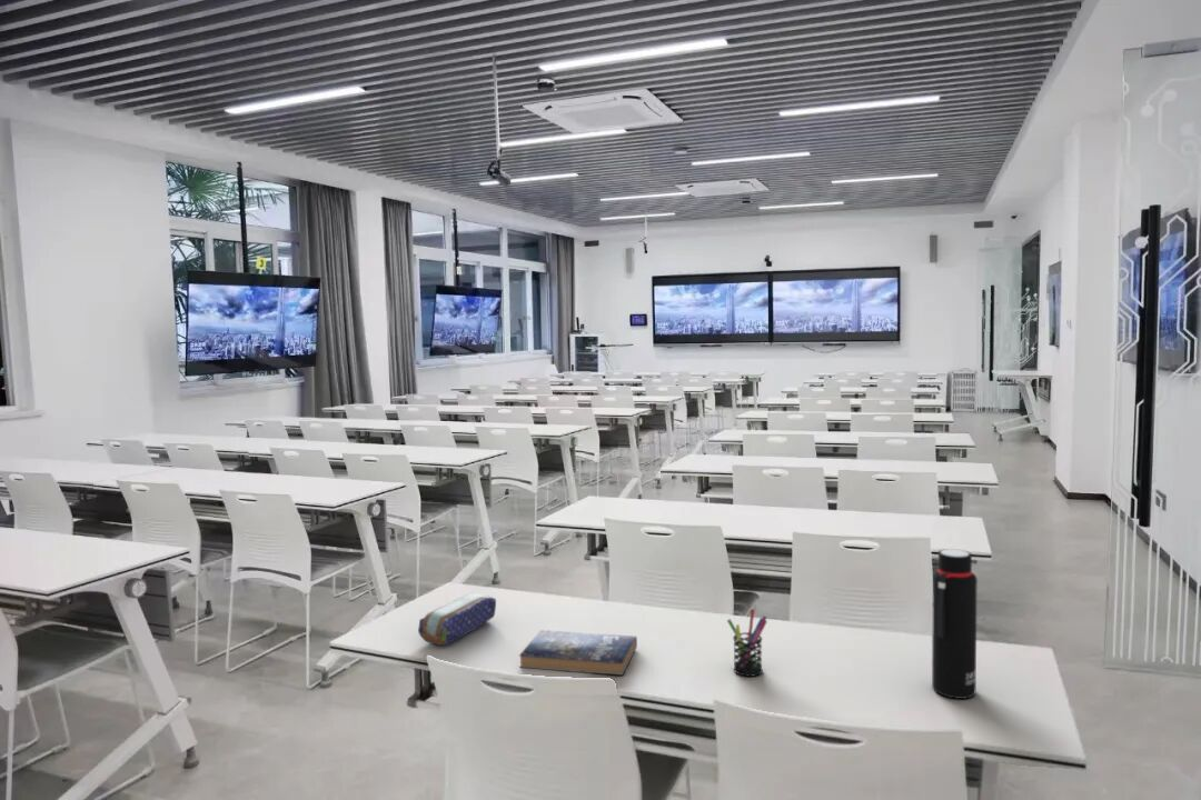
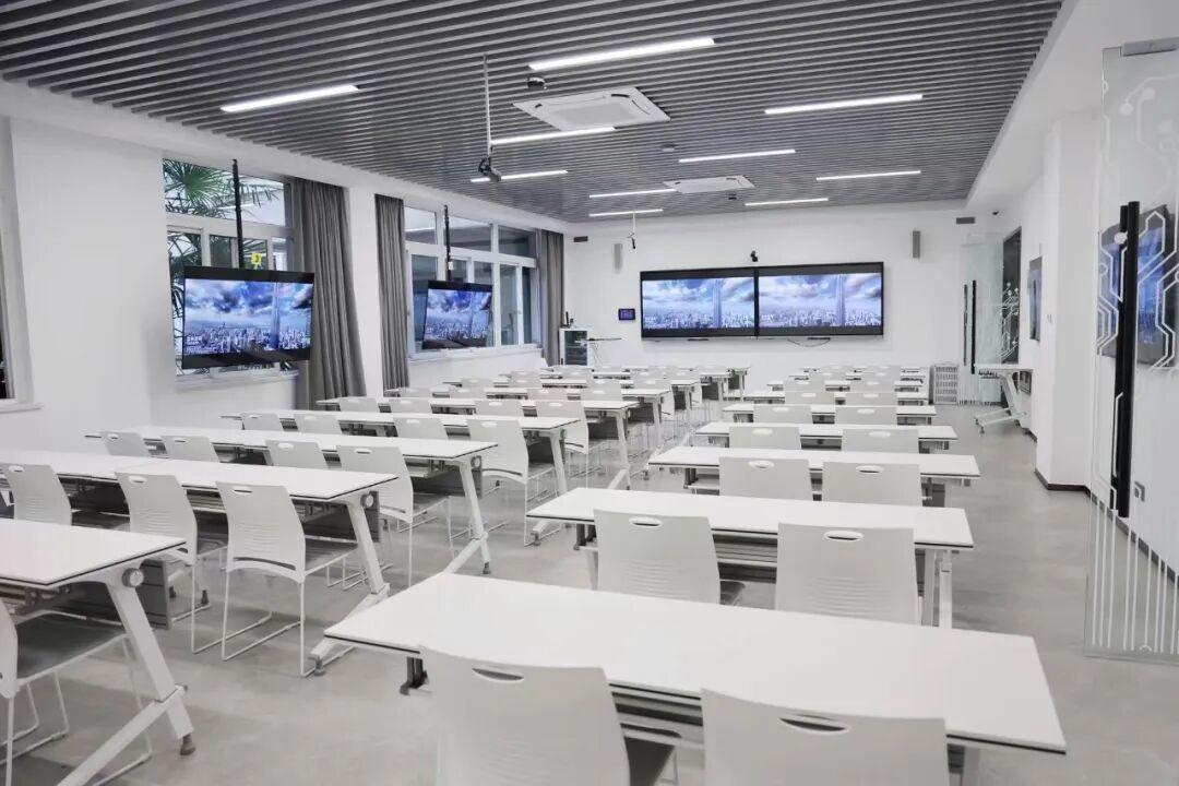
- pen holder (745, 640)
- pencil case (457, 617)
- book (579, 651)
- water bottle (952, 622)
